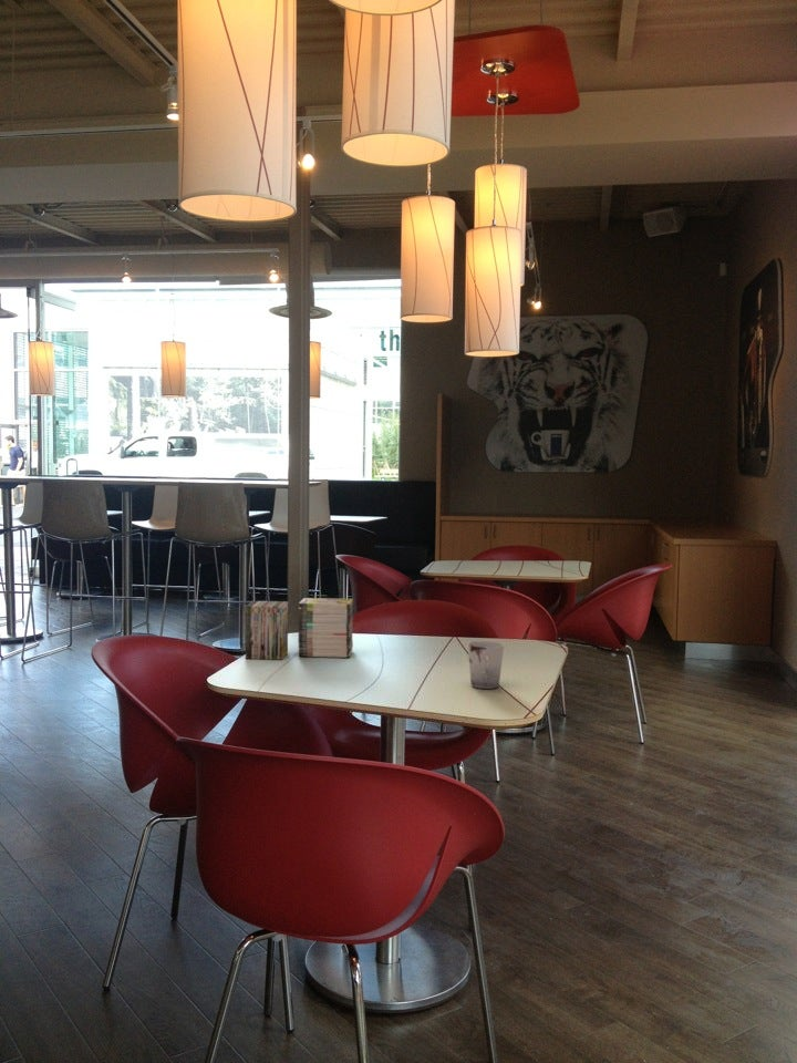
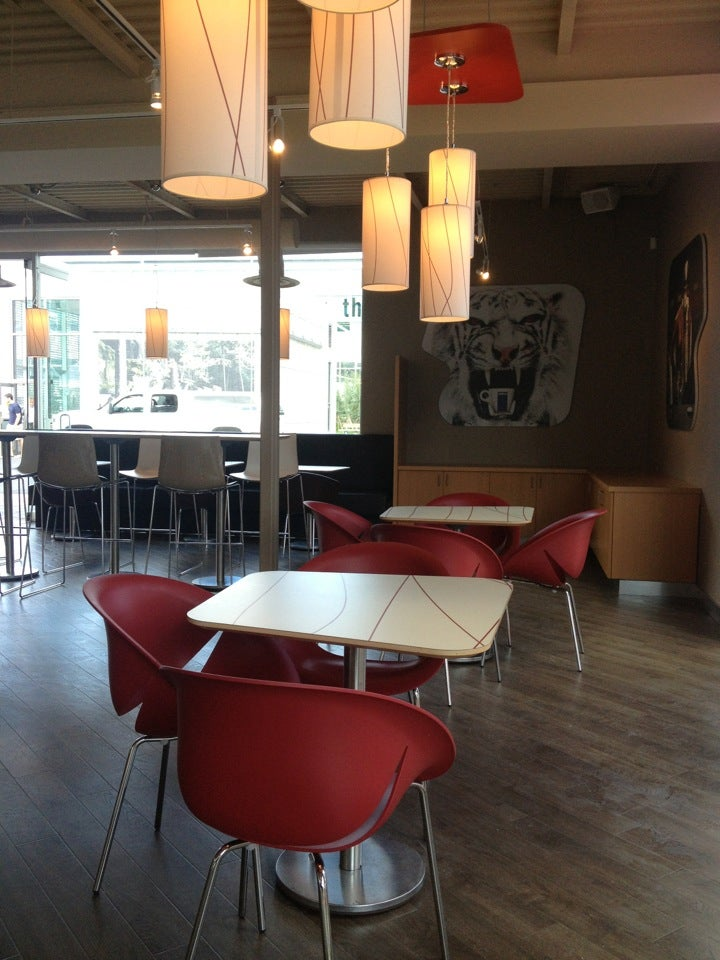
- cup (485, 665)
- magazine (300, 628)
